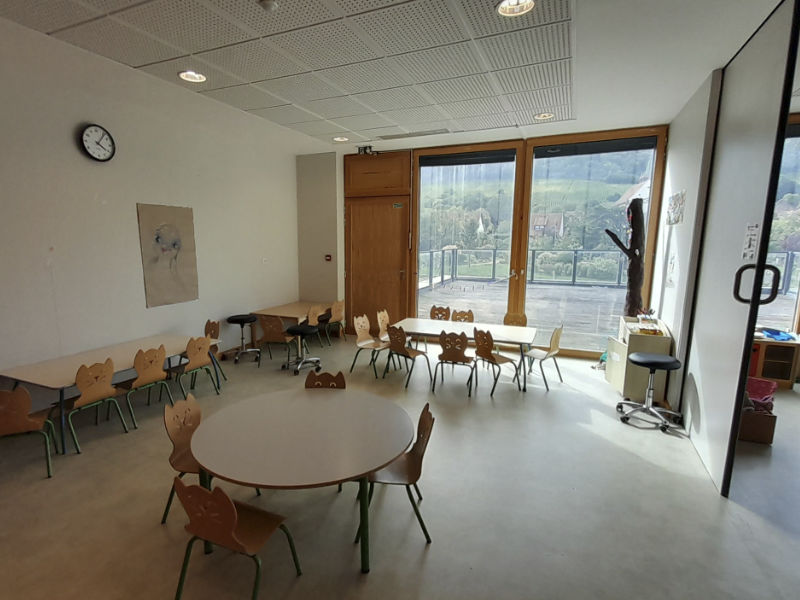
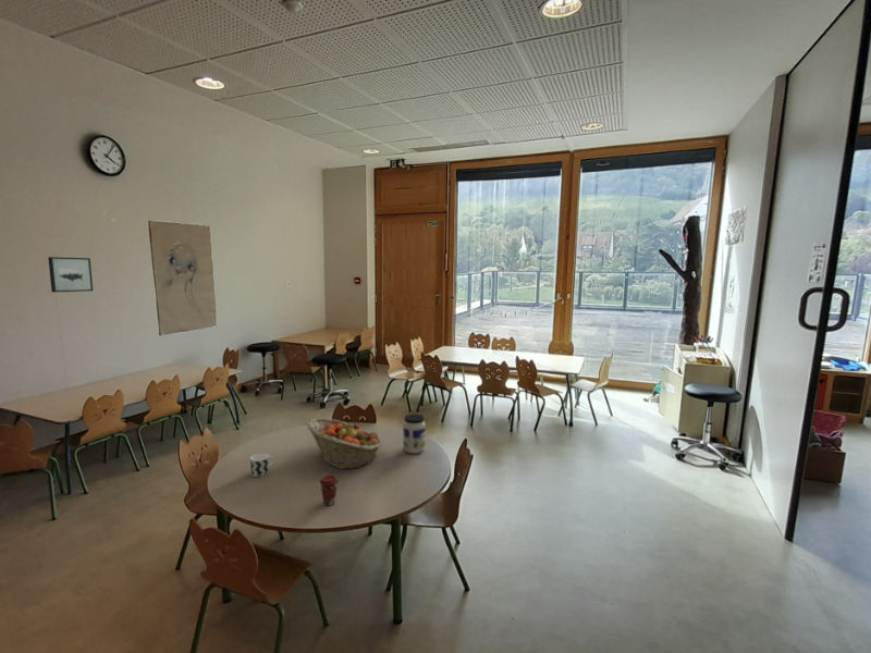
+ coffee cup (329, 490)
+ jar (414, 433)
+ wall art (71, 274)
+ cup (262, 464)
+ fruit basket (344, 439)
